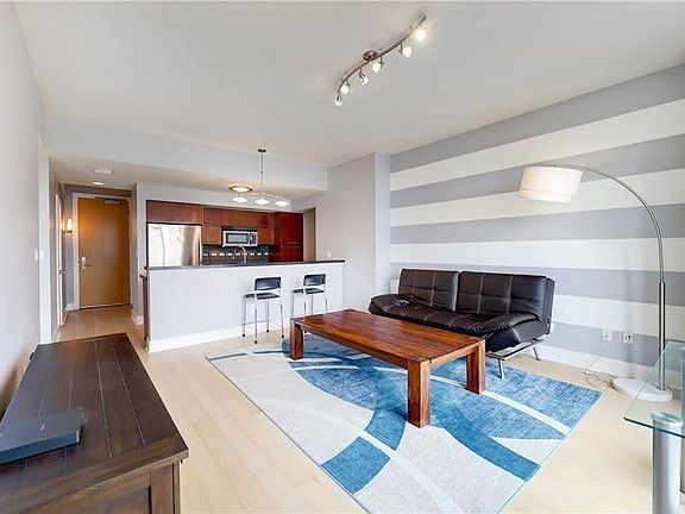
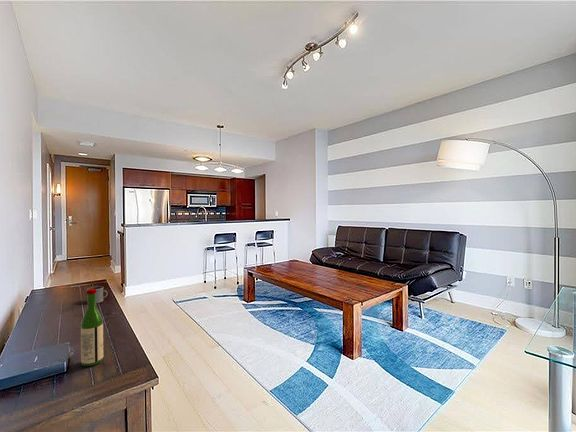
+ wine bottle (92, 325)
+ mug (97, 294)
